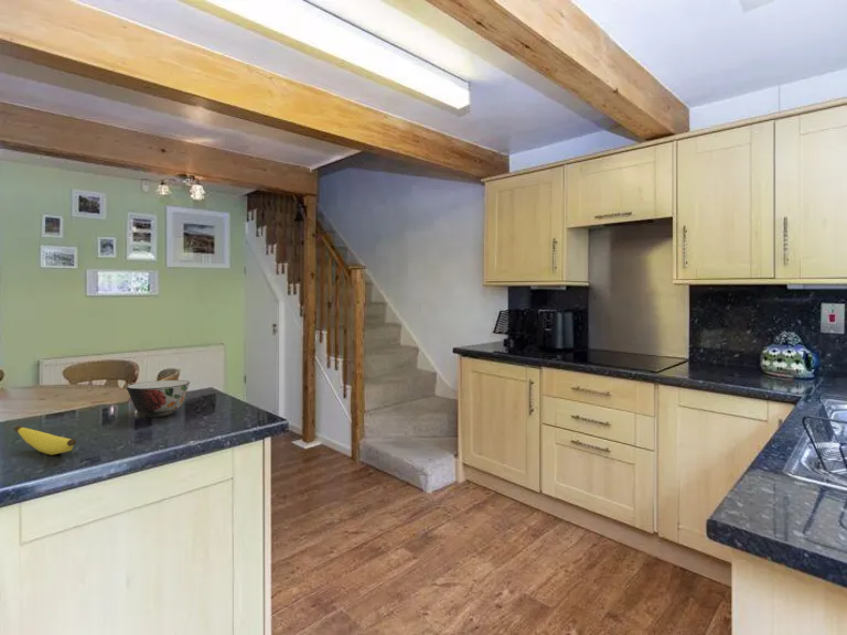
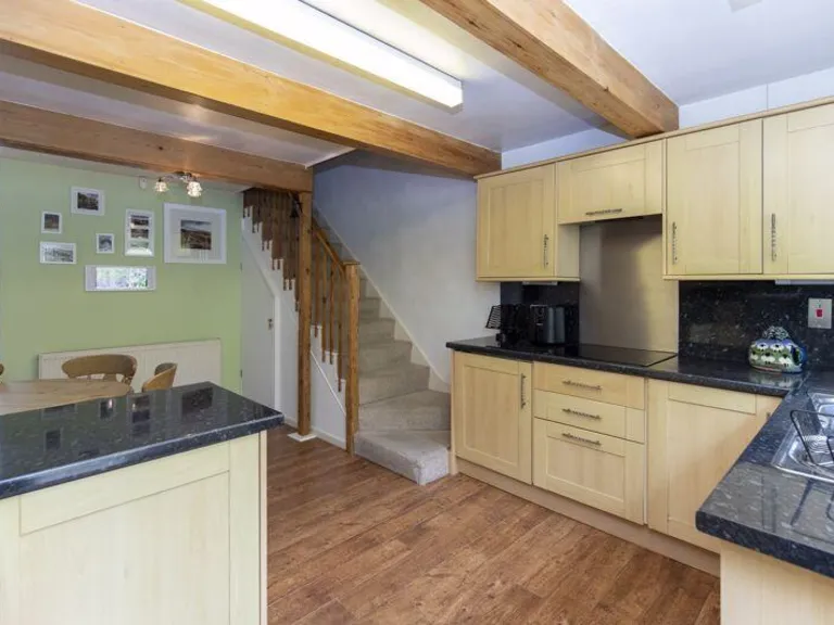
- soup bowl (159, 399)
- banana (51, 440)
